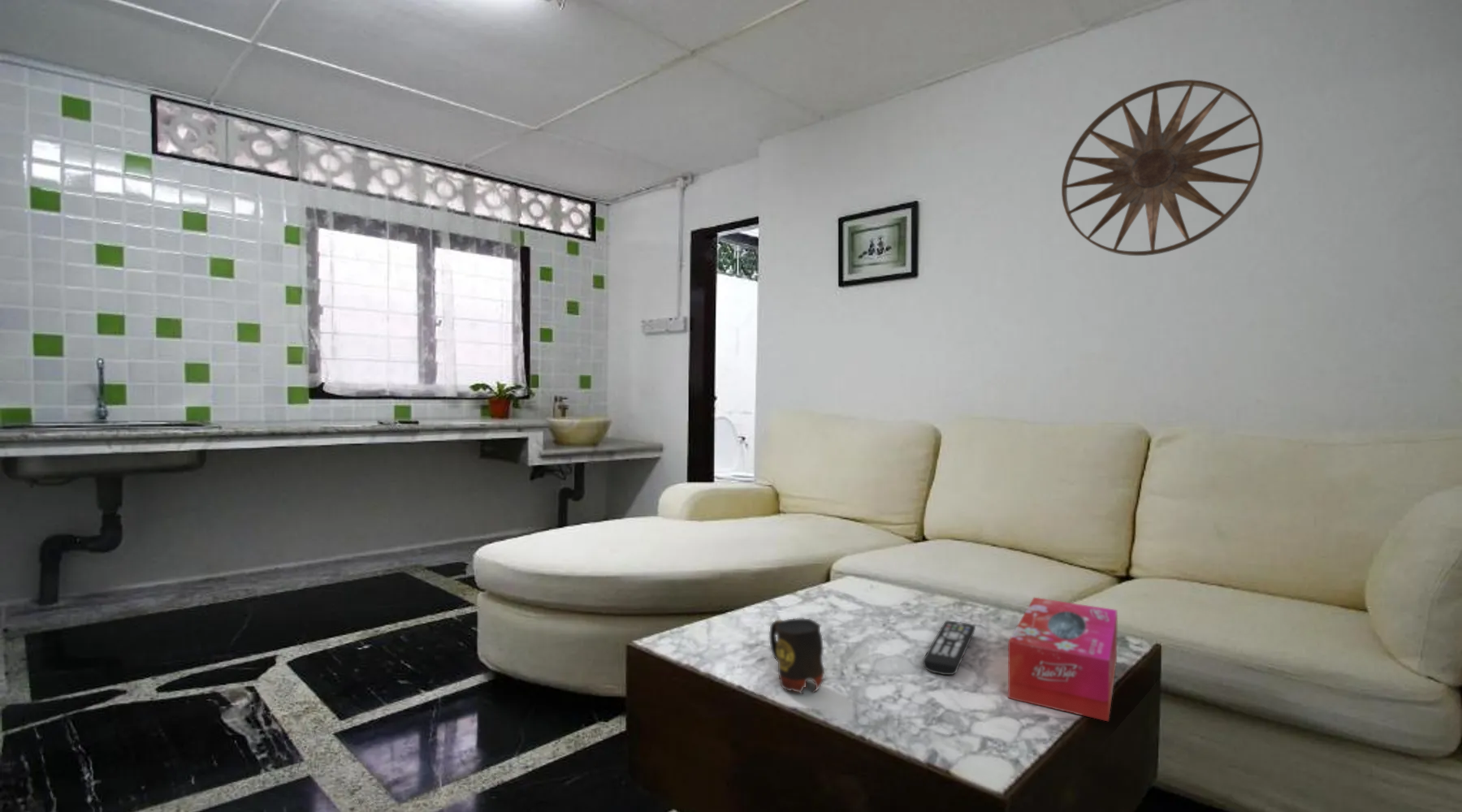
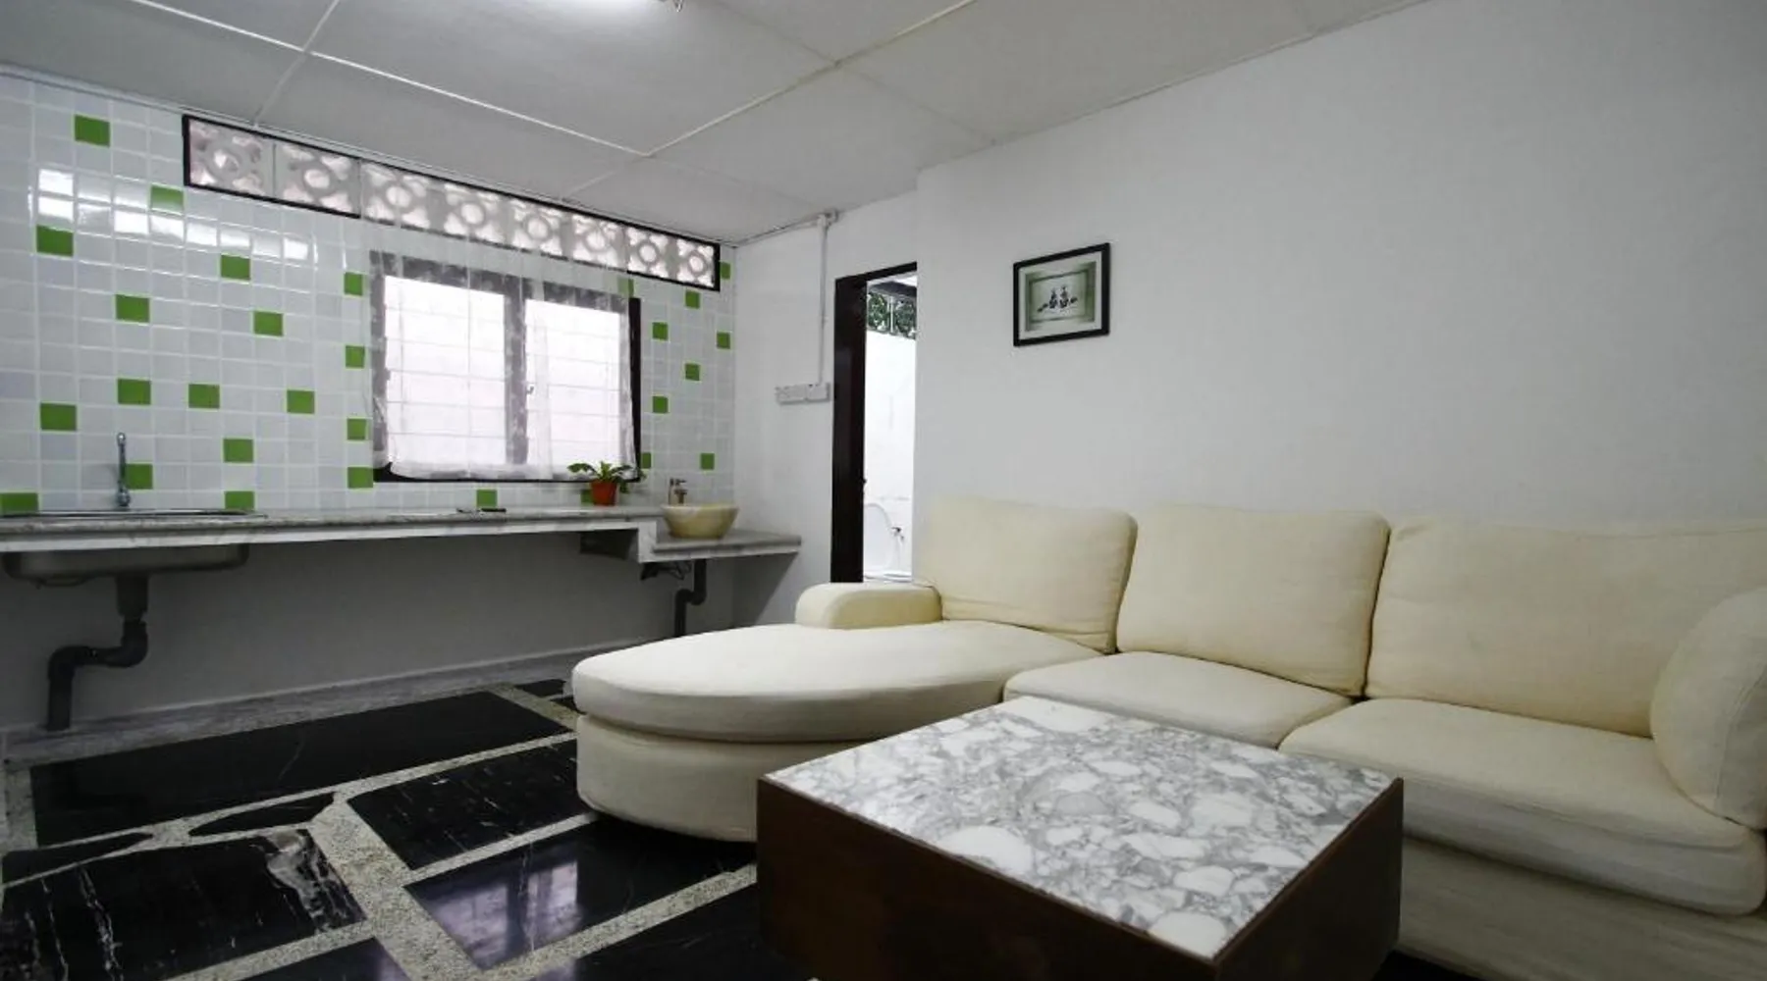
- mug (793, 652)
- wall art (1153, 170)
- tissue box (1066, 650)
- remote control (950, 646)
